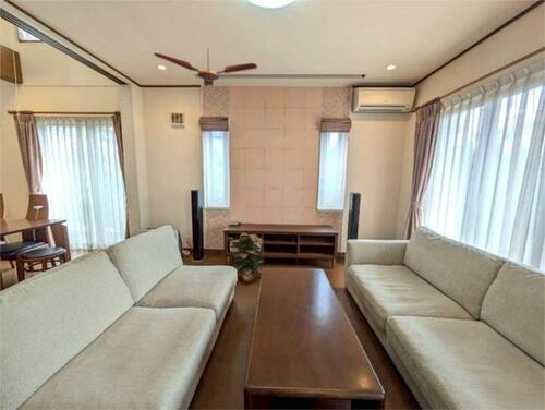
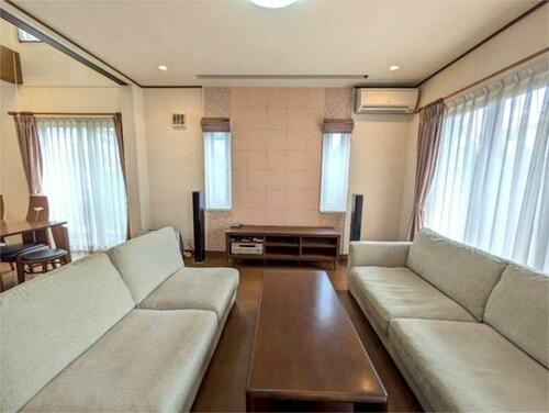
- ceiling fan (208, 68)
- decorative plant (246, 256)
